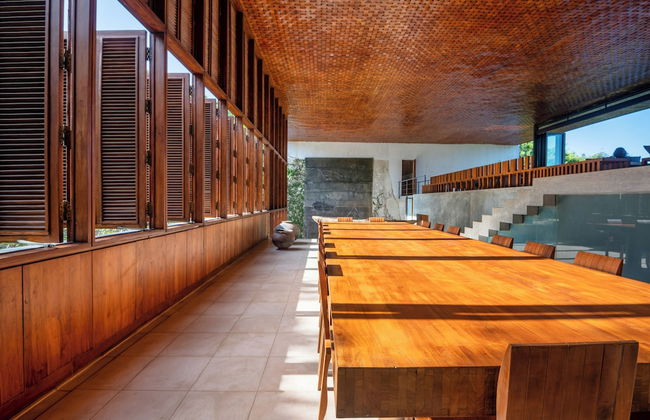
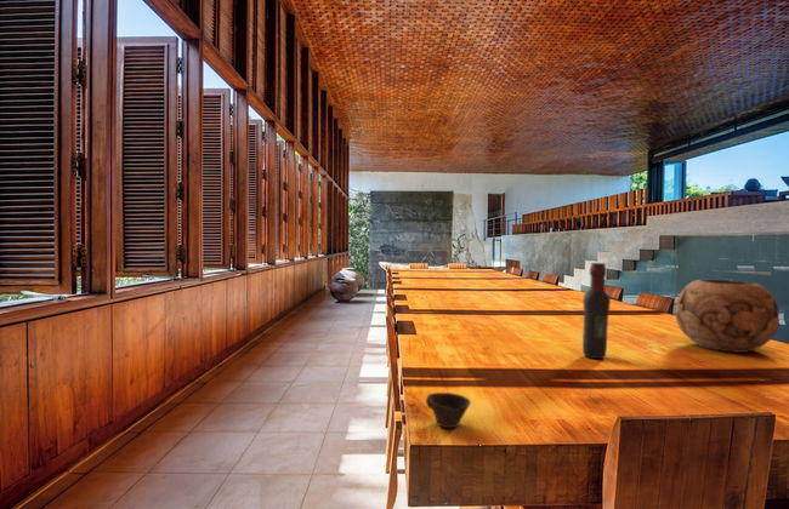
+ wine bottle (596, 309)
+ cup (445, 410)
+ decorative bowl (725, 314)
